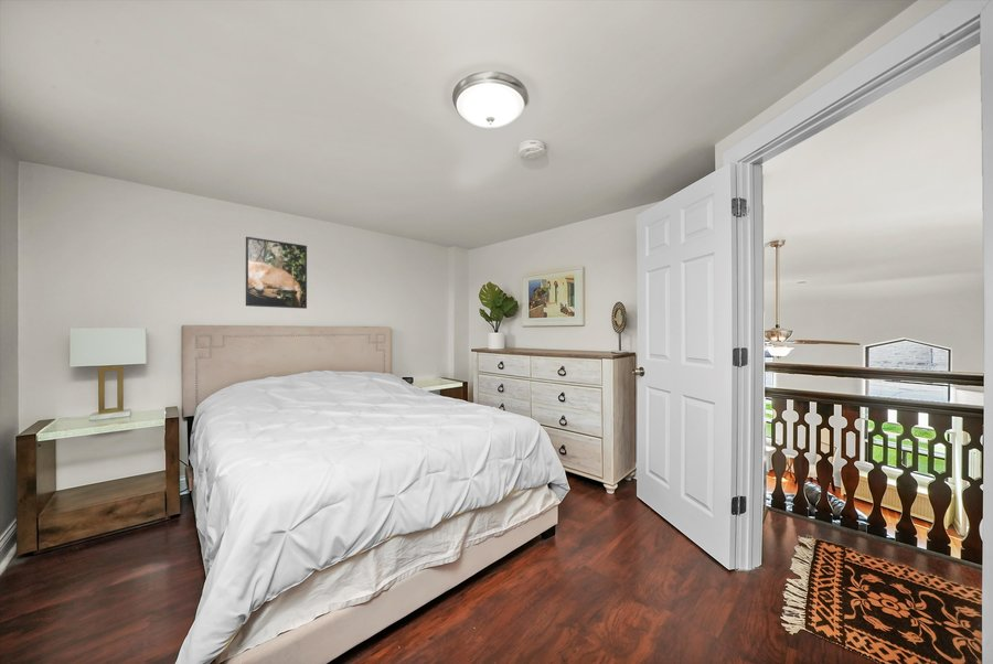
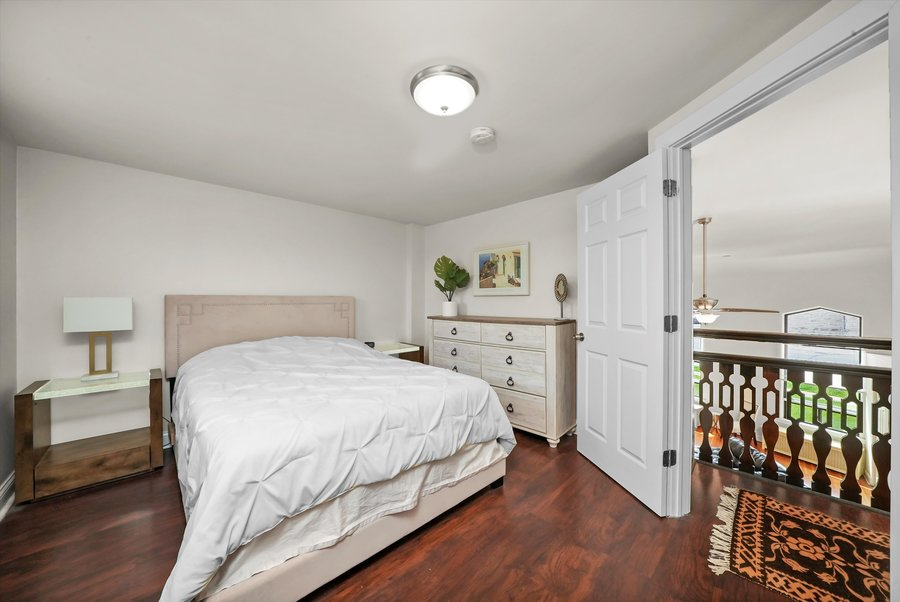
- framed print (277, 274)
